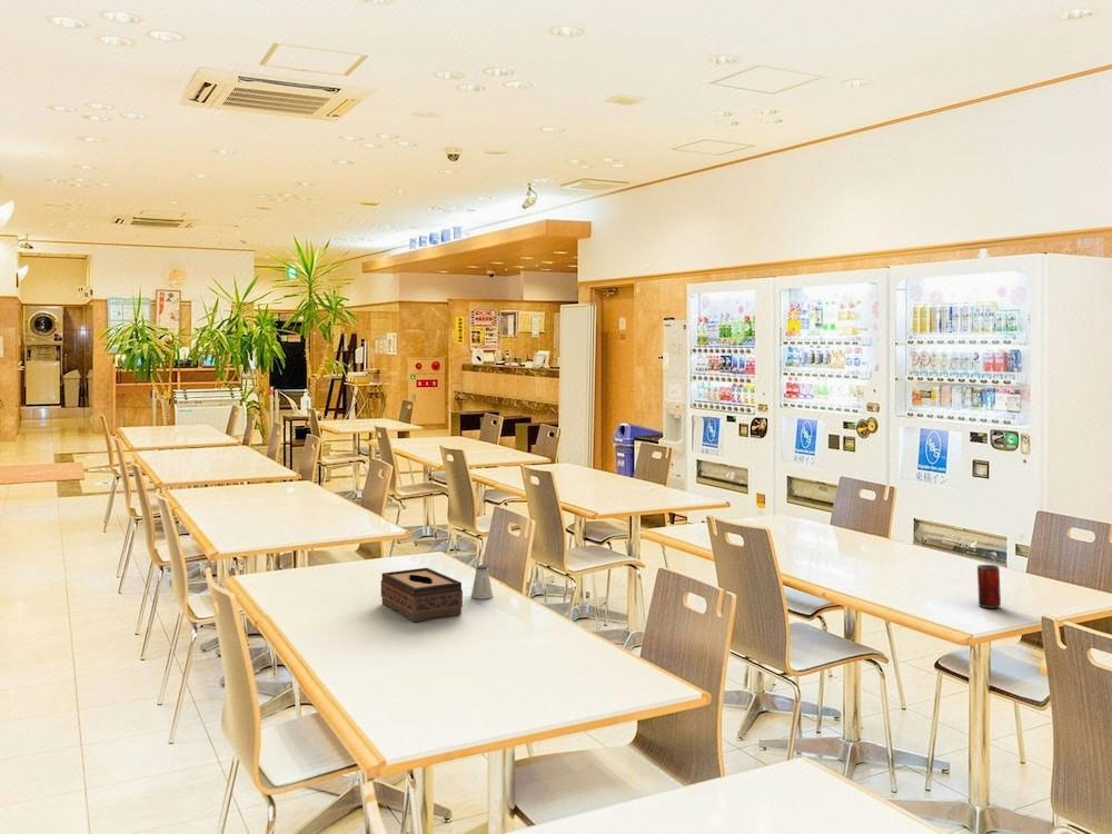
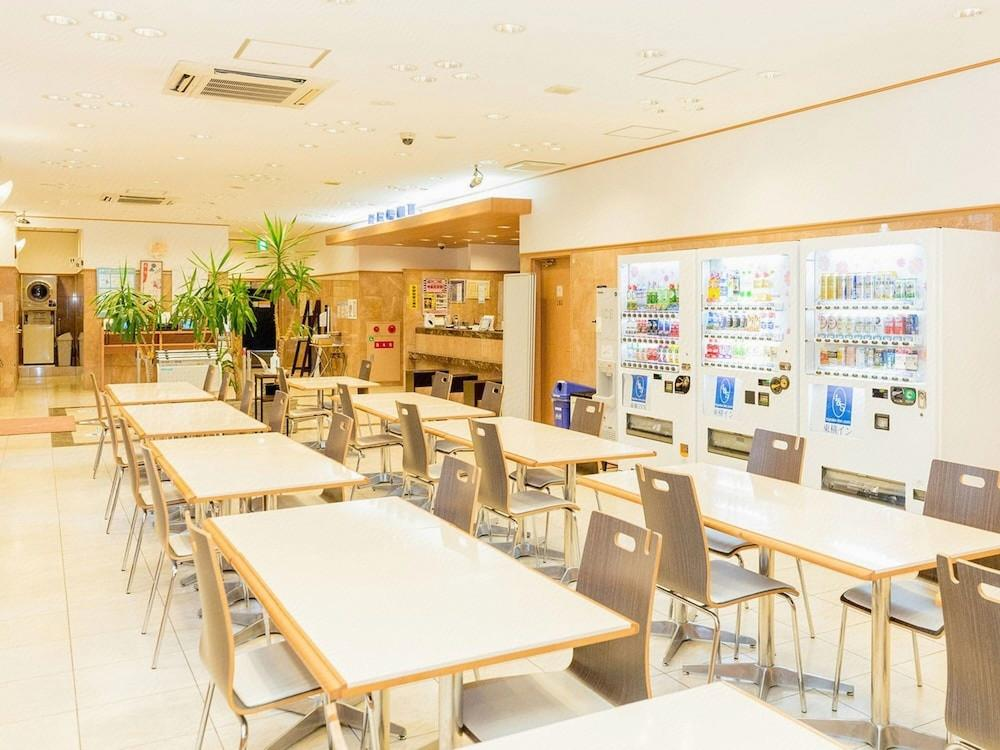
- beverage can (989, 585)
- saltshaker (481, 580)
- tissue box (420, 593)
